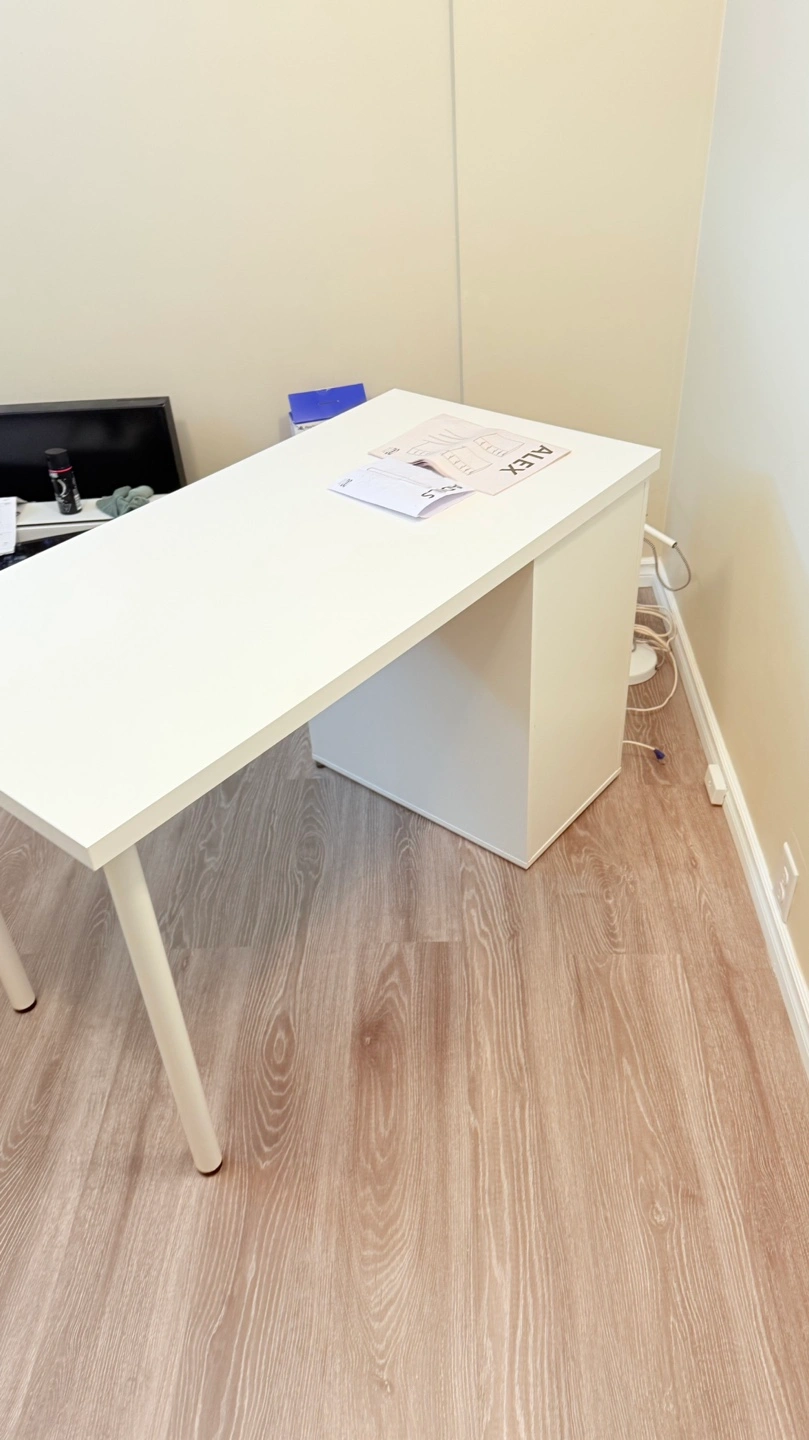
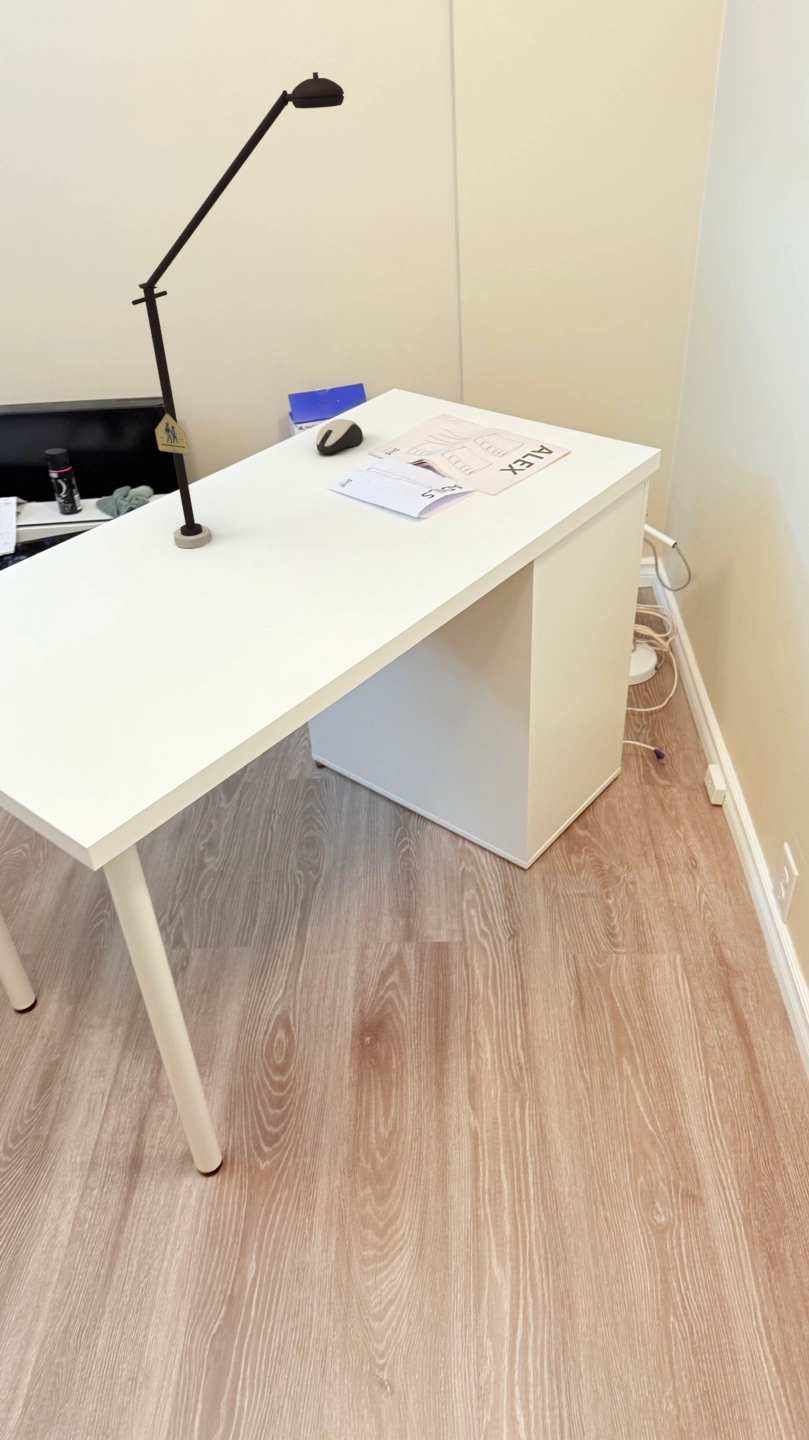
+ computer mouse (339, 433)
+ desk lamp (165, 355)
